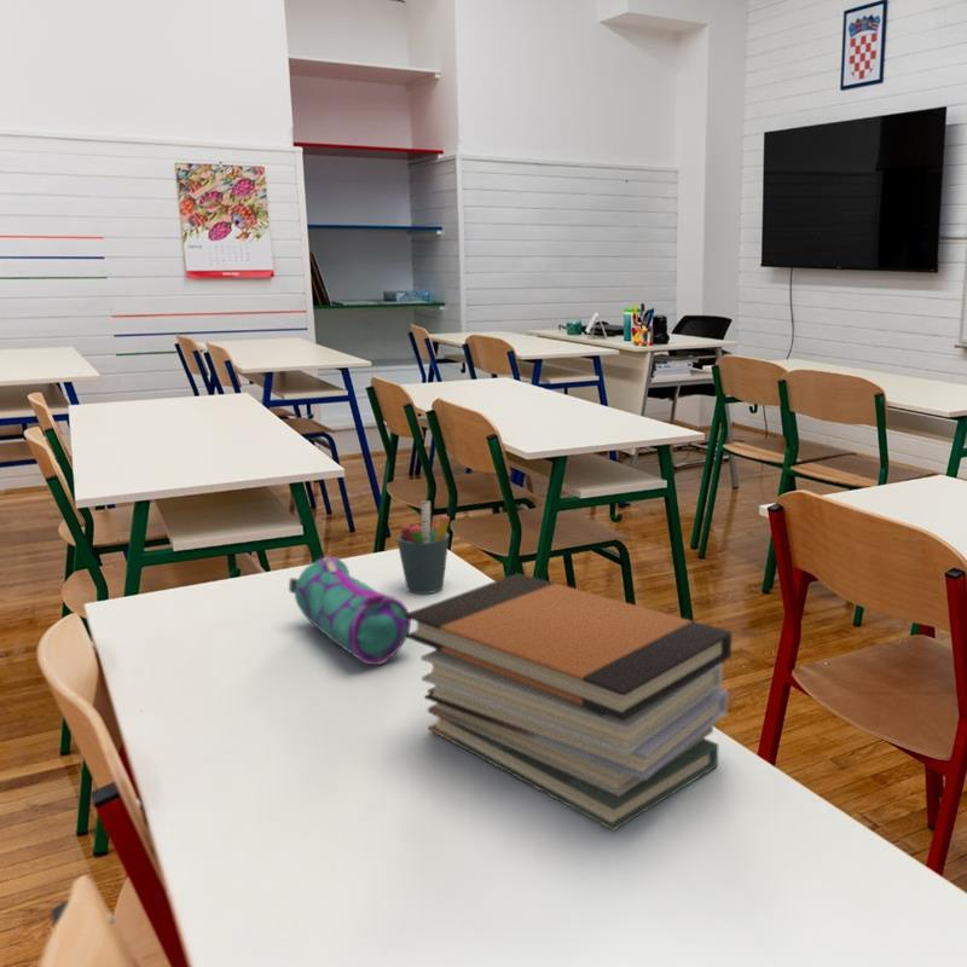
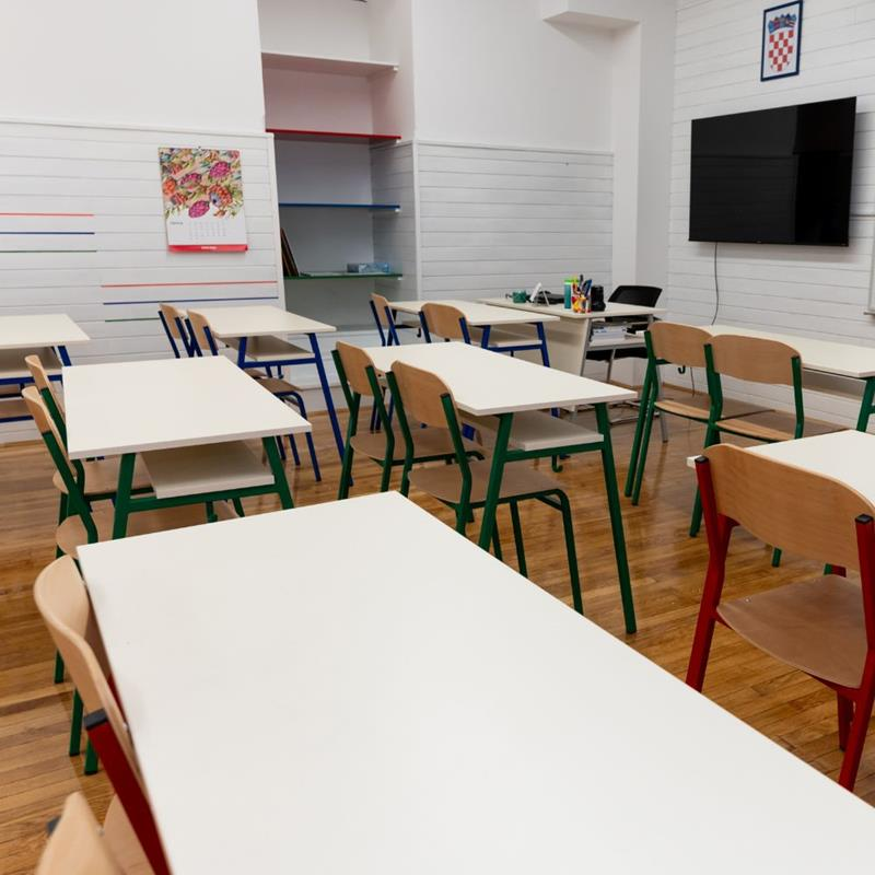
- pen holder (424, 548)
- pencil case (348, 606)
- book stack (567, 687)
